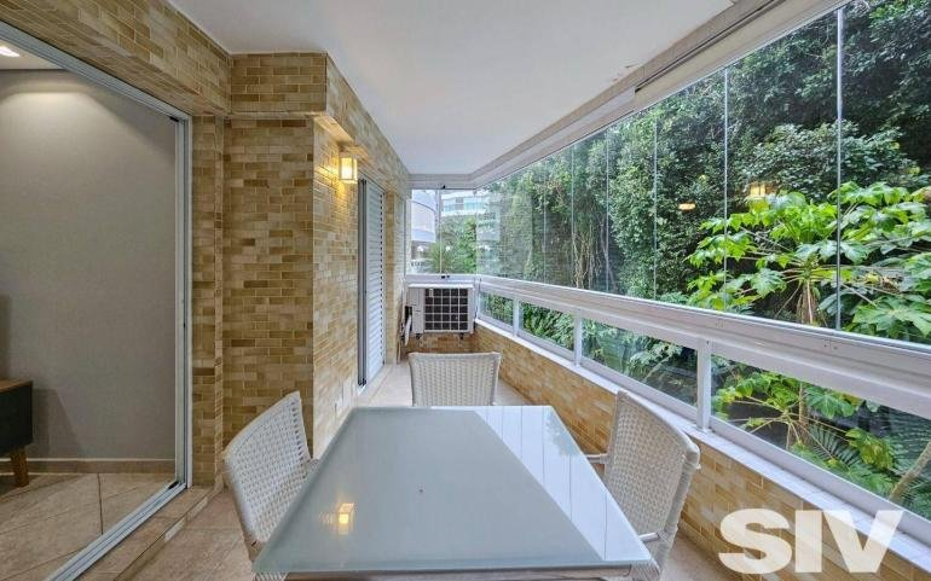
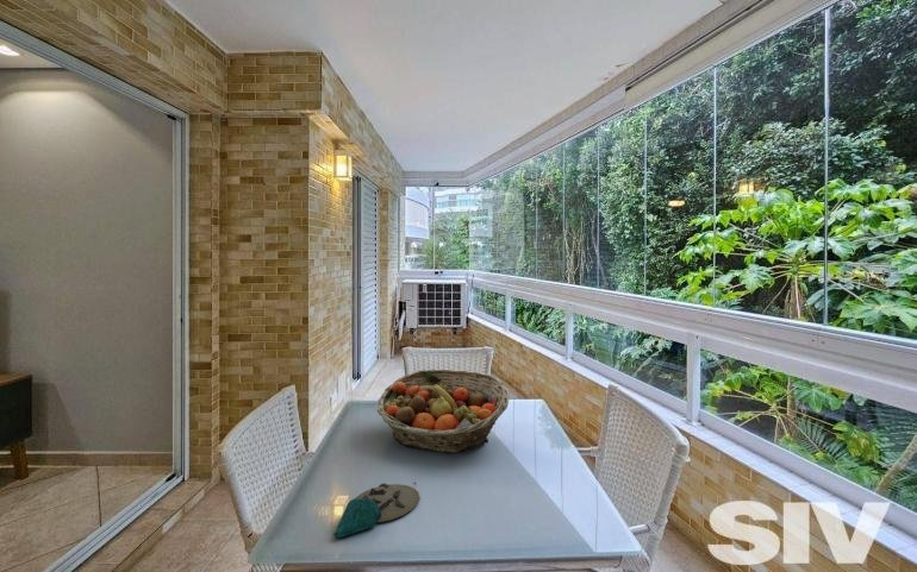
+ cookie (379, 498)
+ fruit basket (442, 407)
